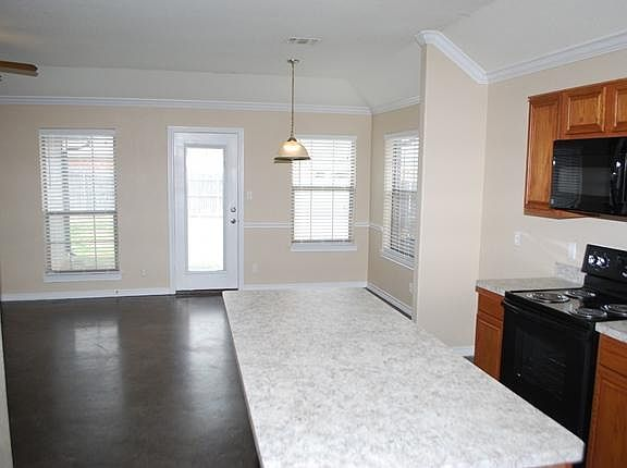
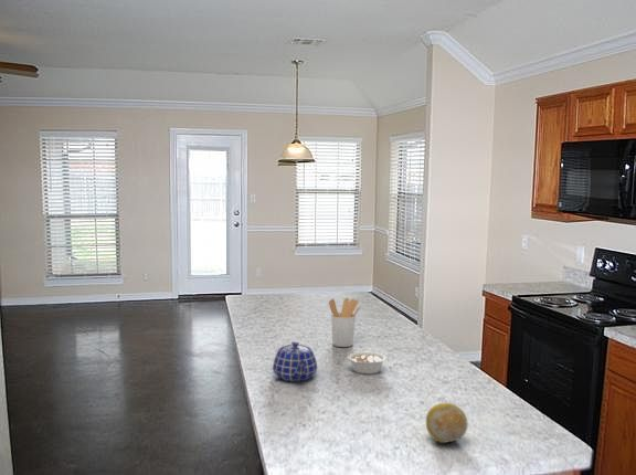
+ teapot (295, 360)
+ fruit (446, 423)
+ utensil holder (344, 320)
+ legume (368, 361)
